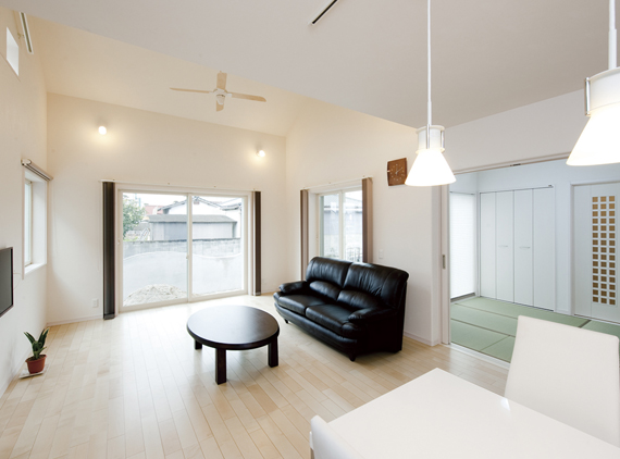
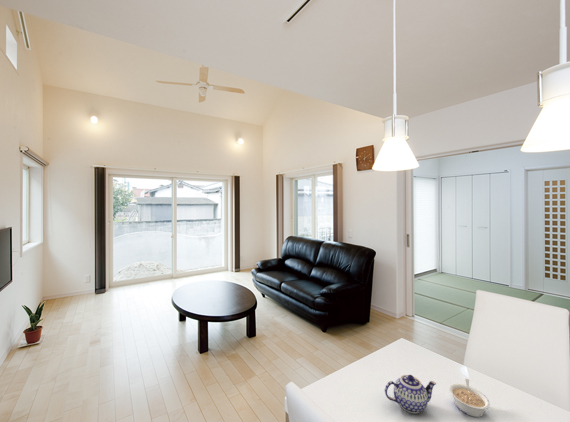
+ teapot (410, 390)
+ legume (467, 399)
